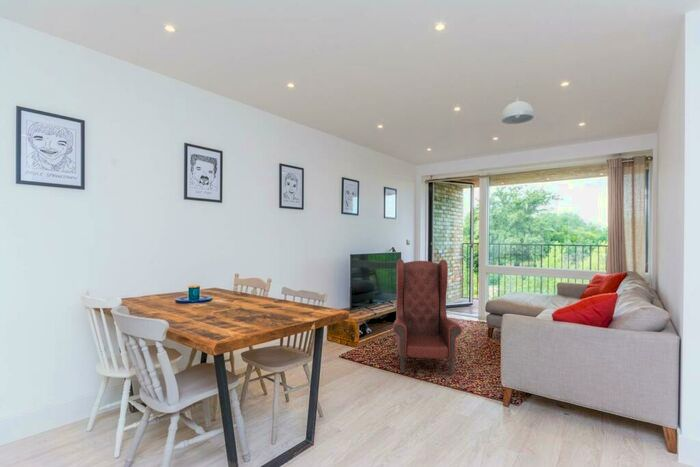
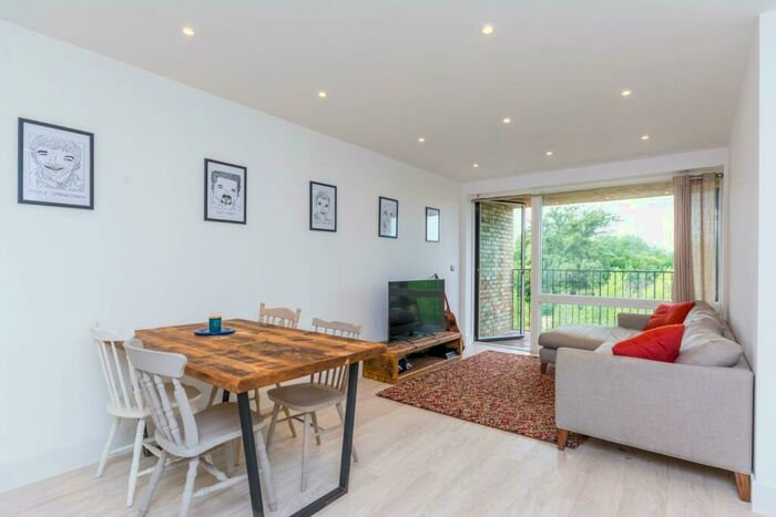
- pendant light (517, 99)
- armchair (423, 312)
